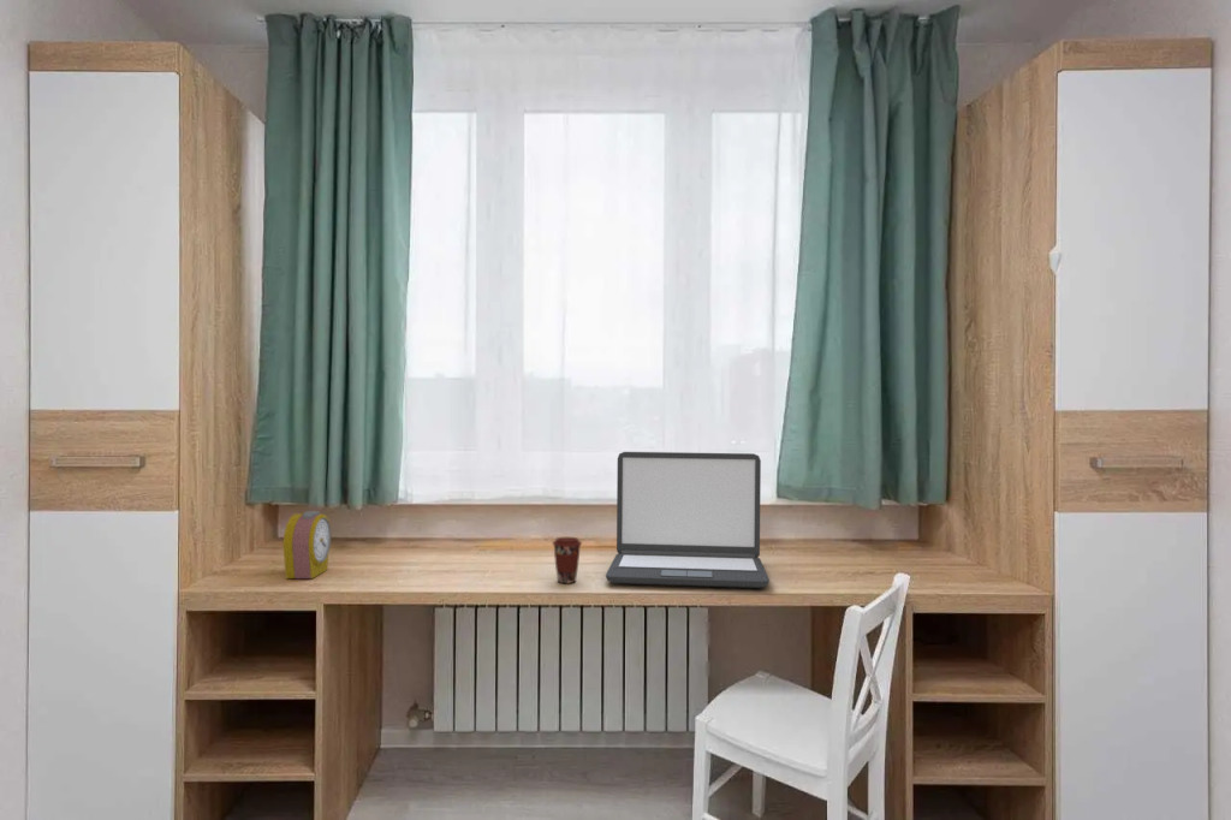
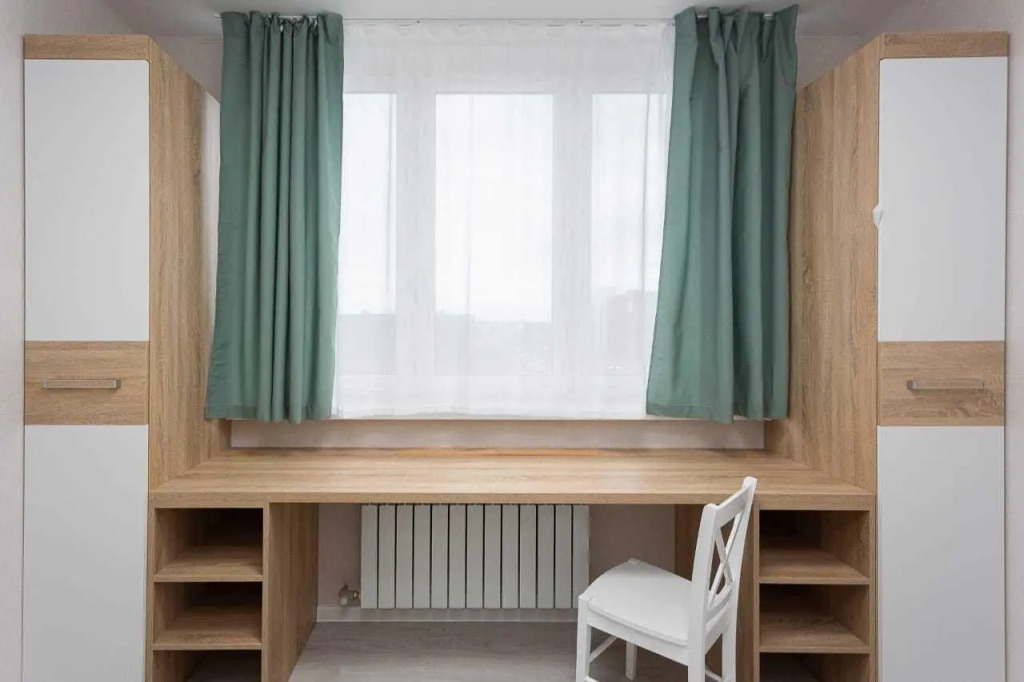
- coffee cup (566, 559)
- laptop (686, 515)
- alarm clock (308, 542)
